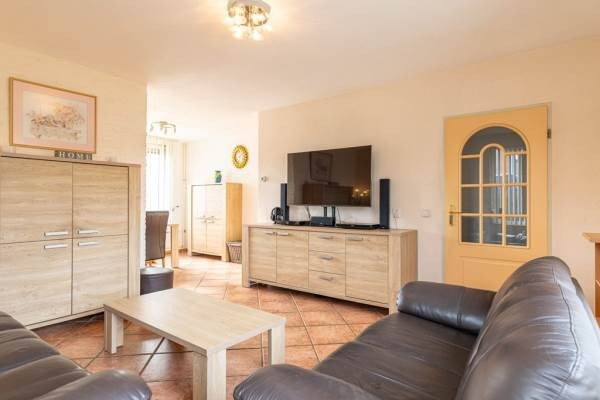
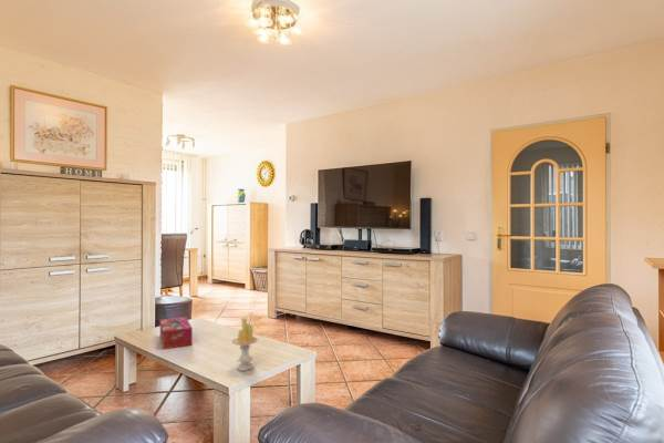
+ tissue box (175, 331)
+ candle (245, 342)
